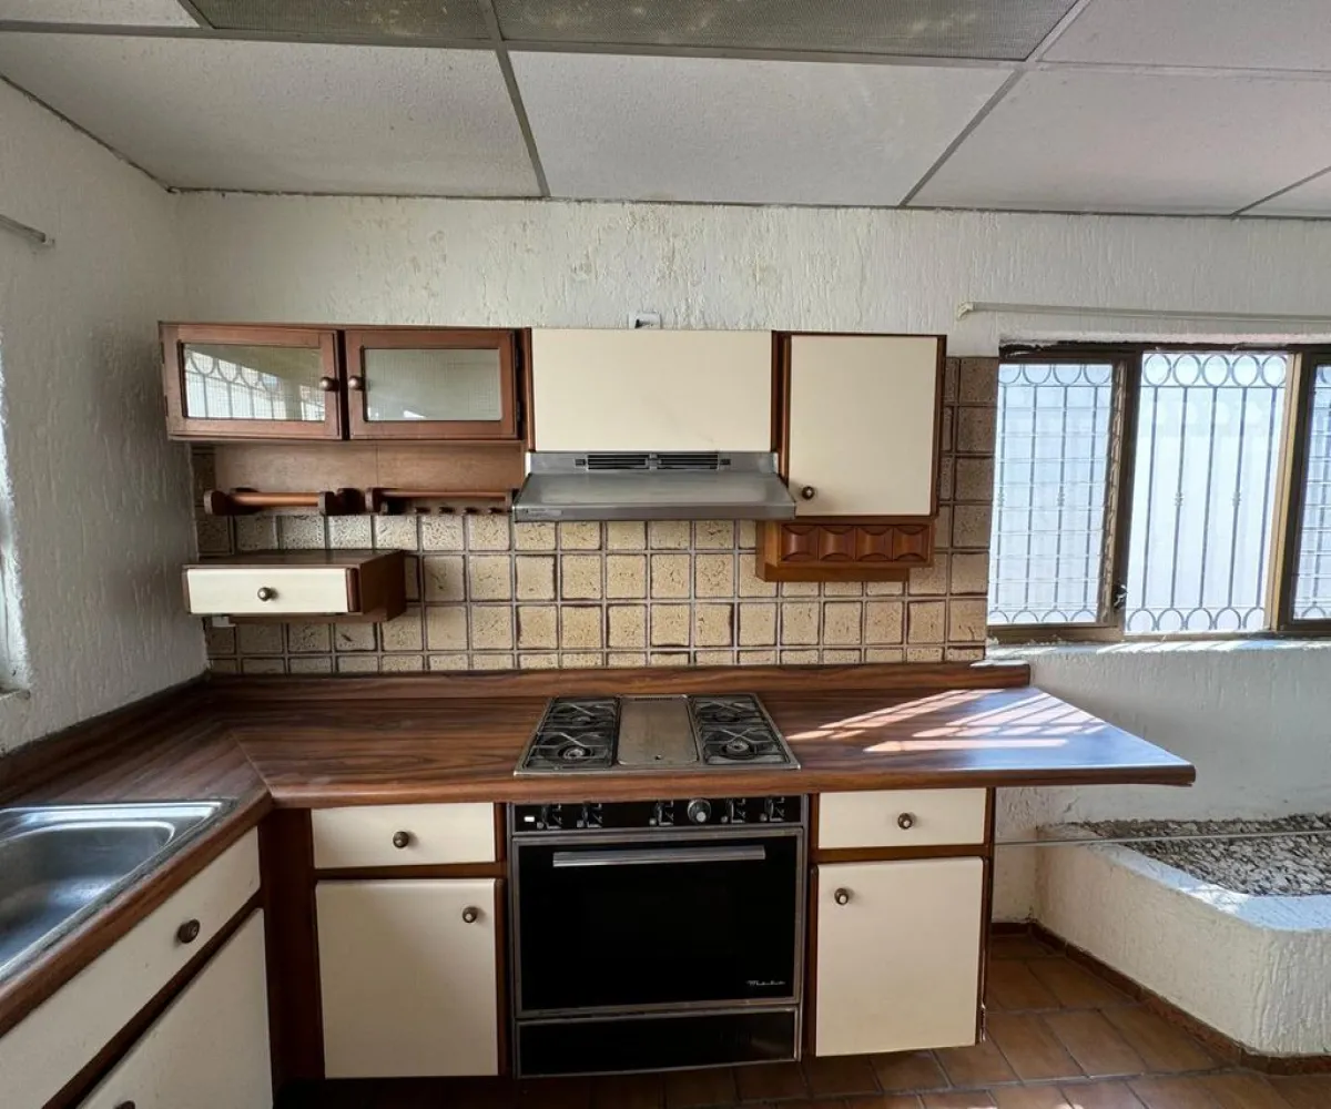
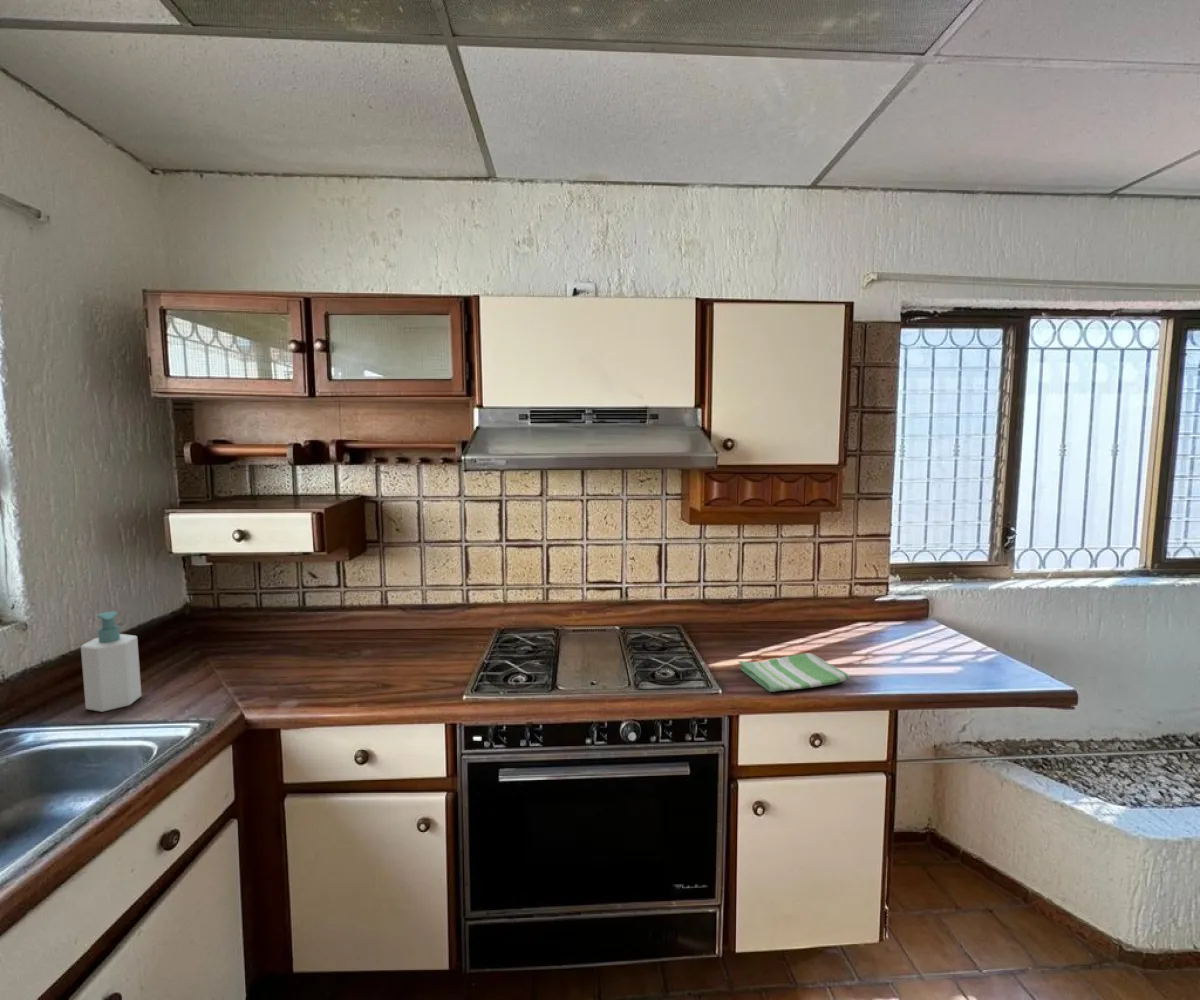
+ dish towel (792, 671)
+ soap bottle (110, 658)
